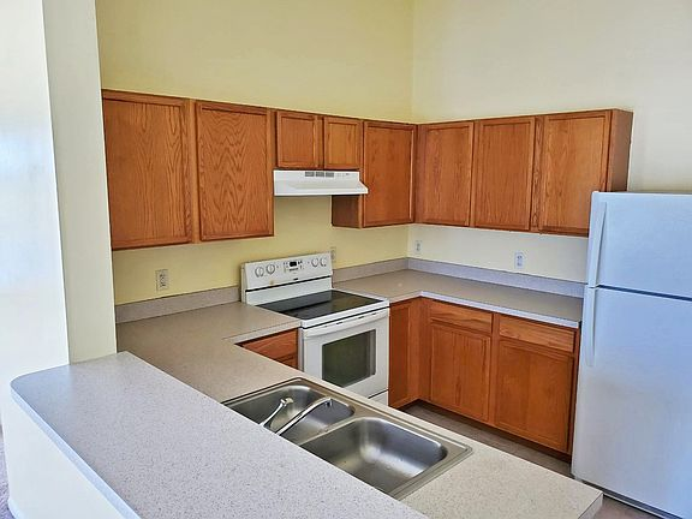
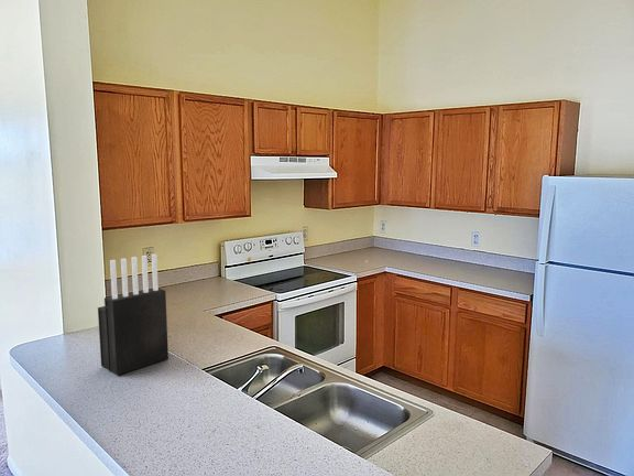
+ knife block (131, 310)
